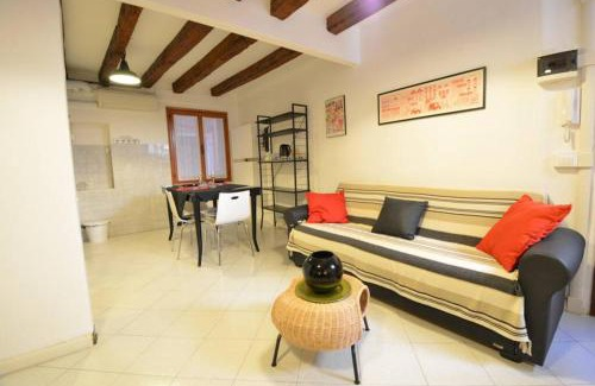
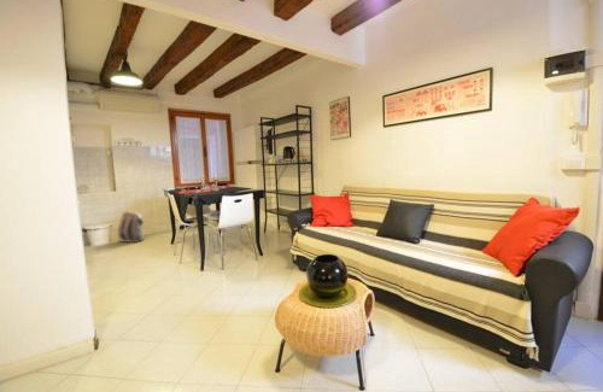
+ backpack (130, 226)
